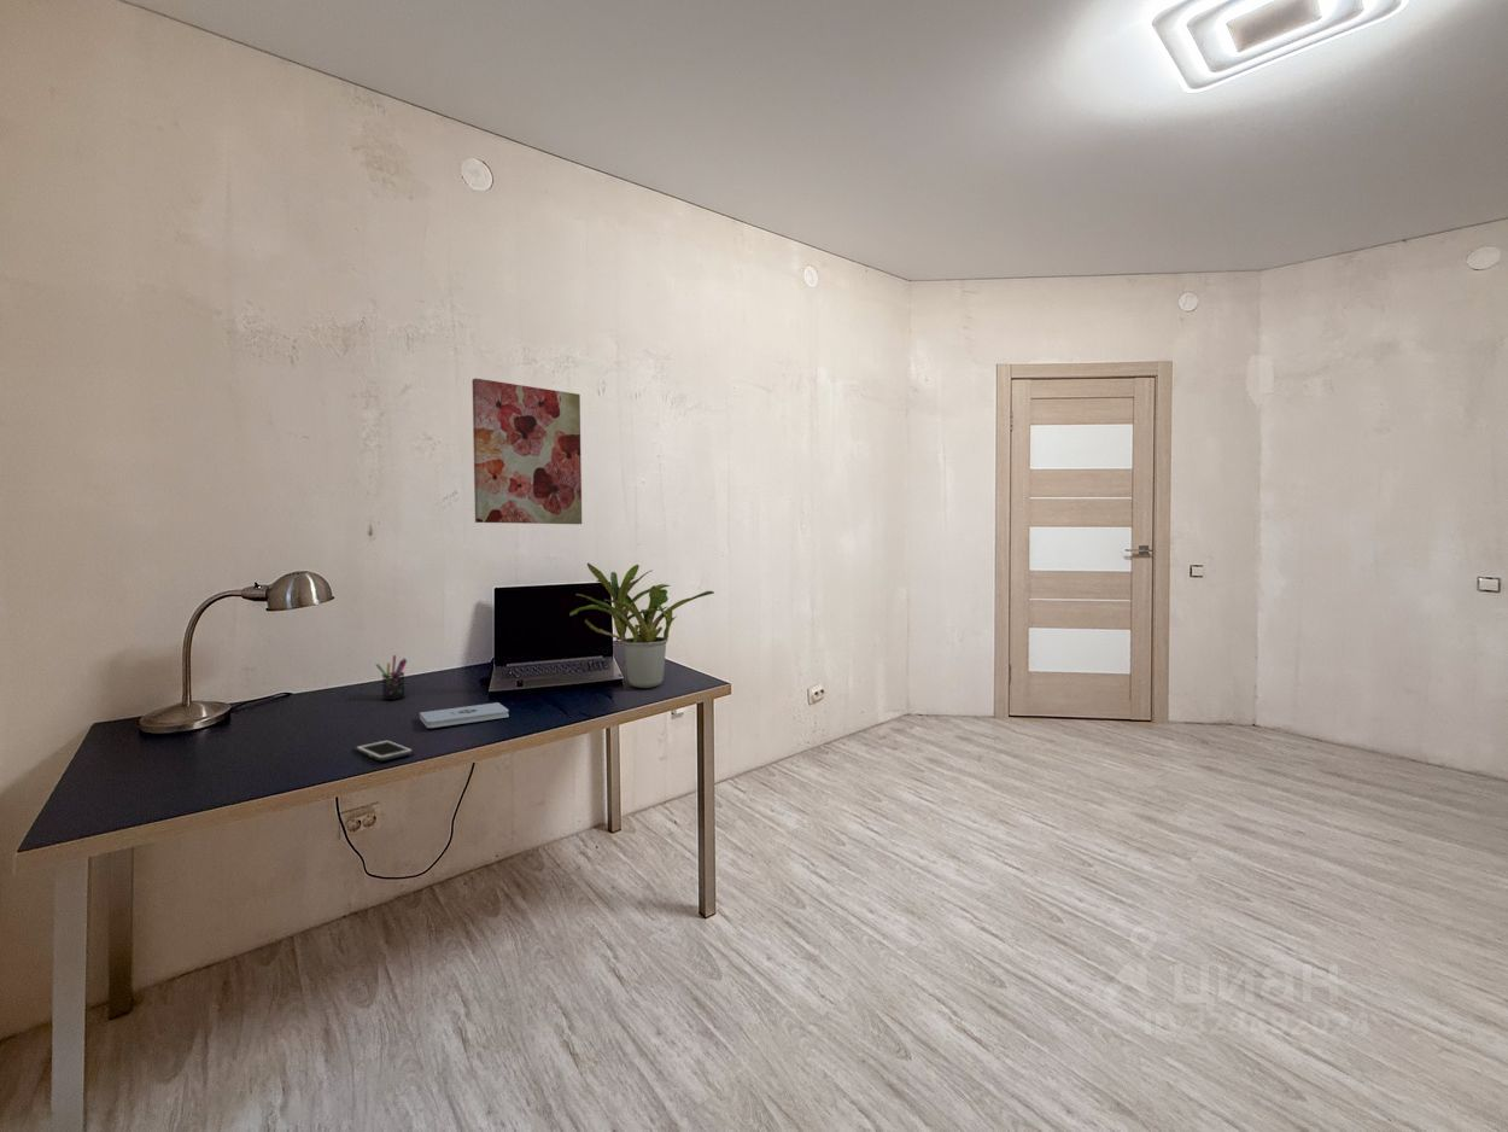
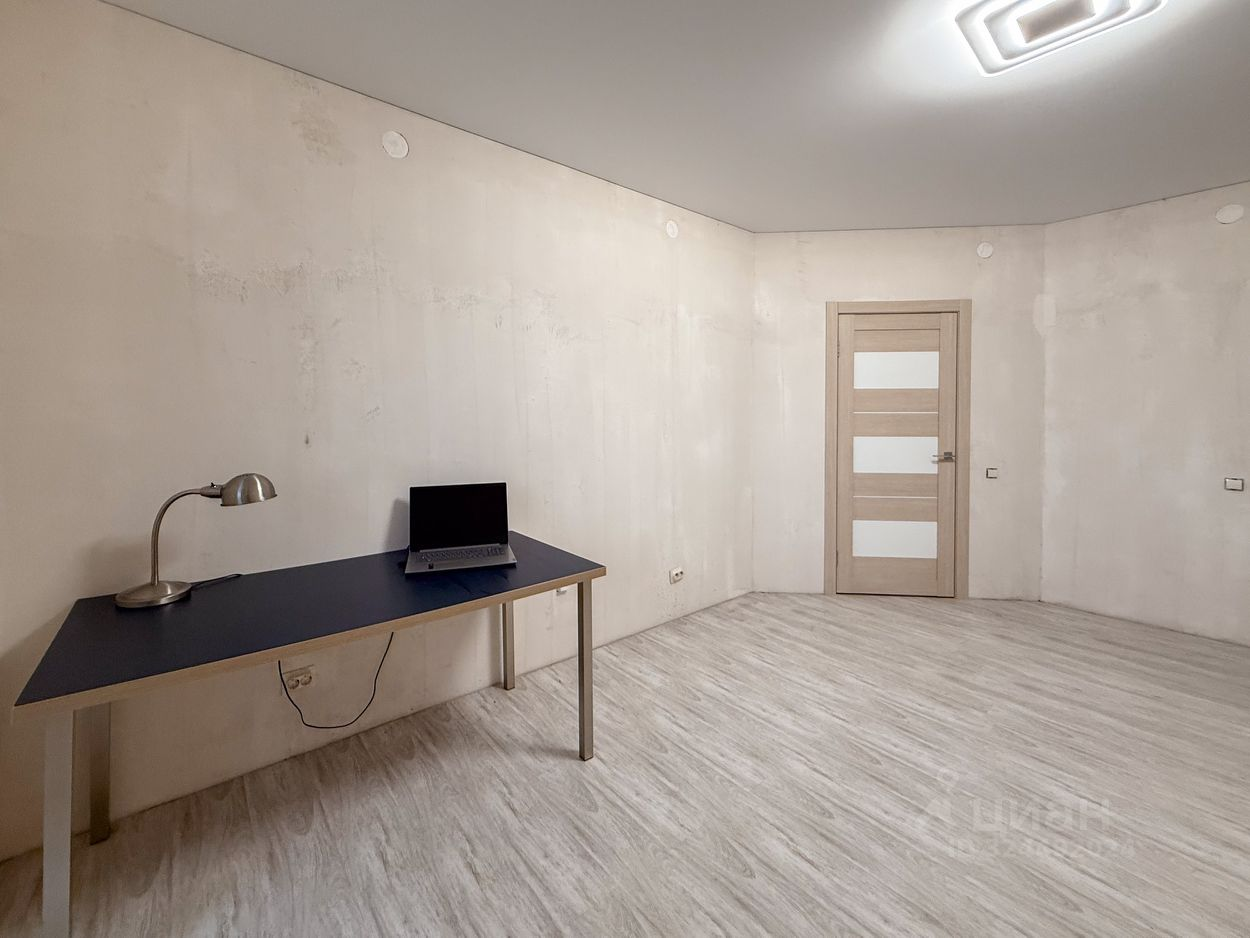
- notepad (464, 714)
- cell phone (384, 749)
- wall art (530, 455)
- potted plant (631, 624)
- pen holder (391, 676)
